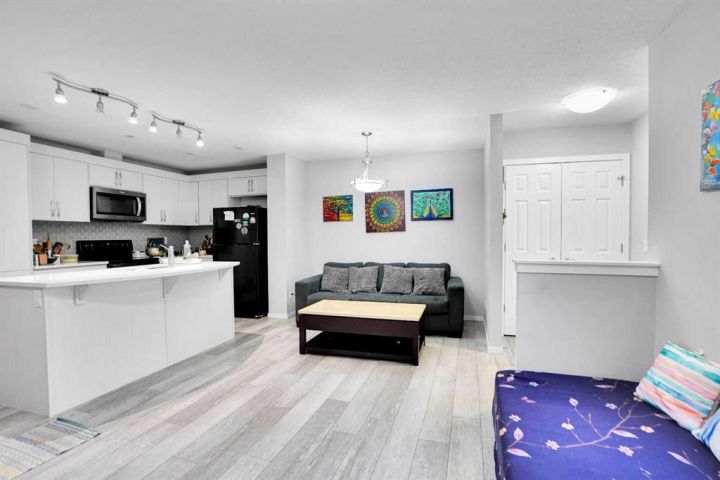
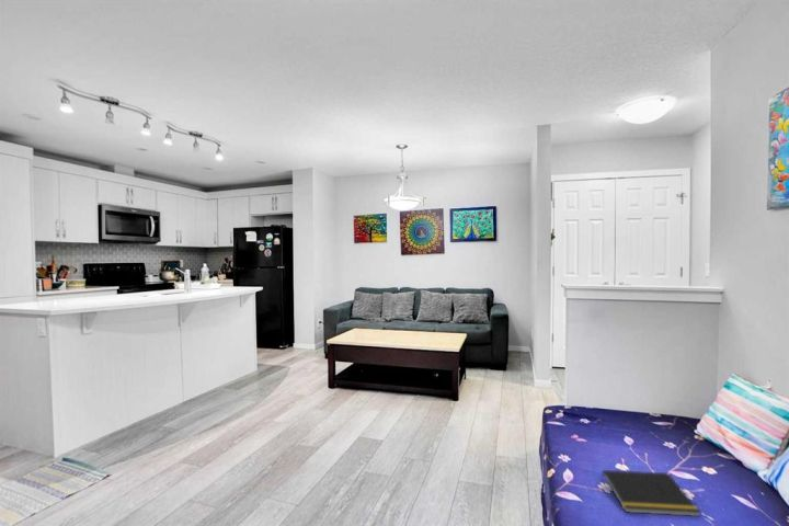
+ notepad (648, 491)
